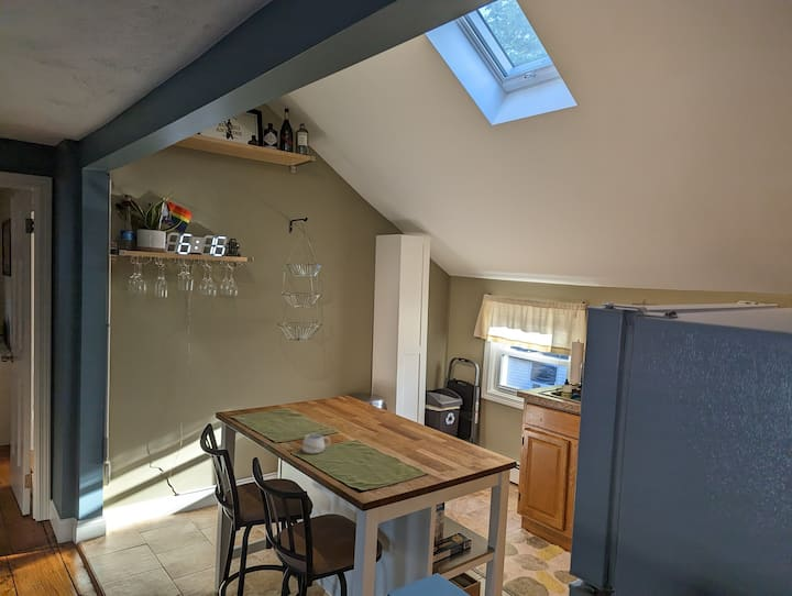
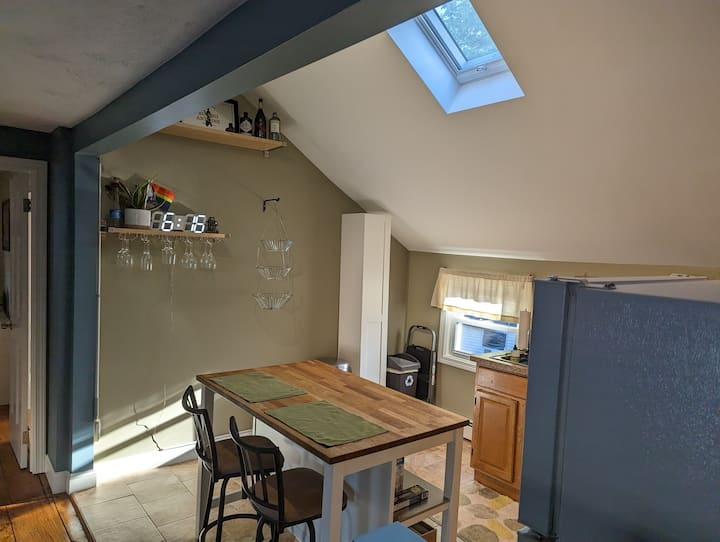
- mug (316, 443)
